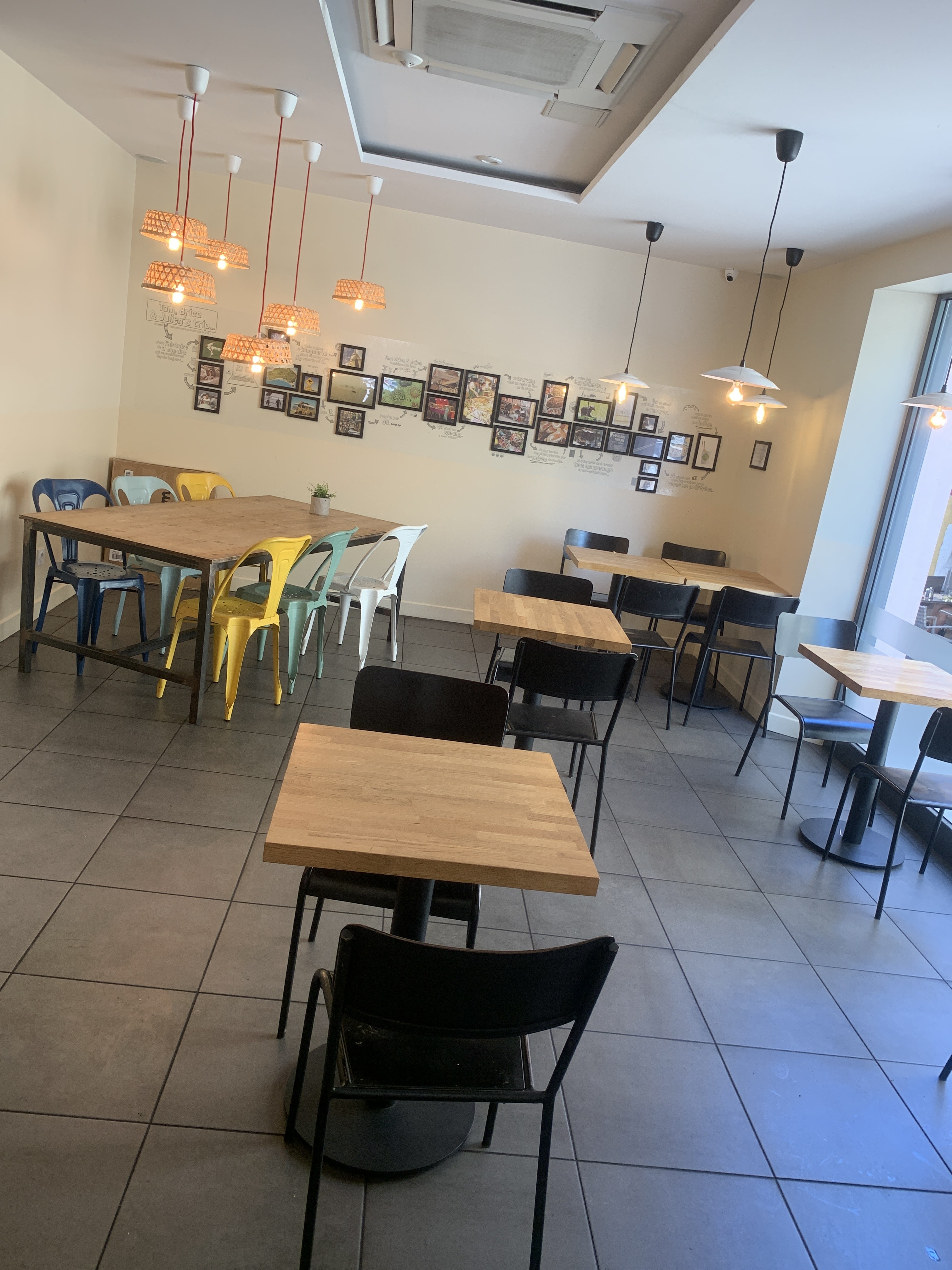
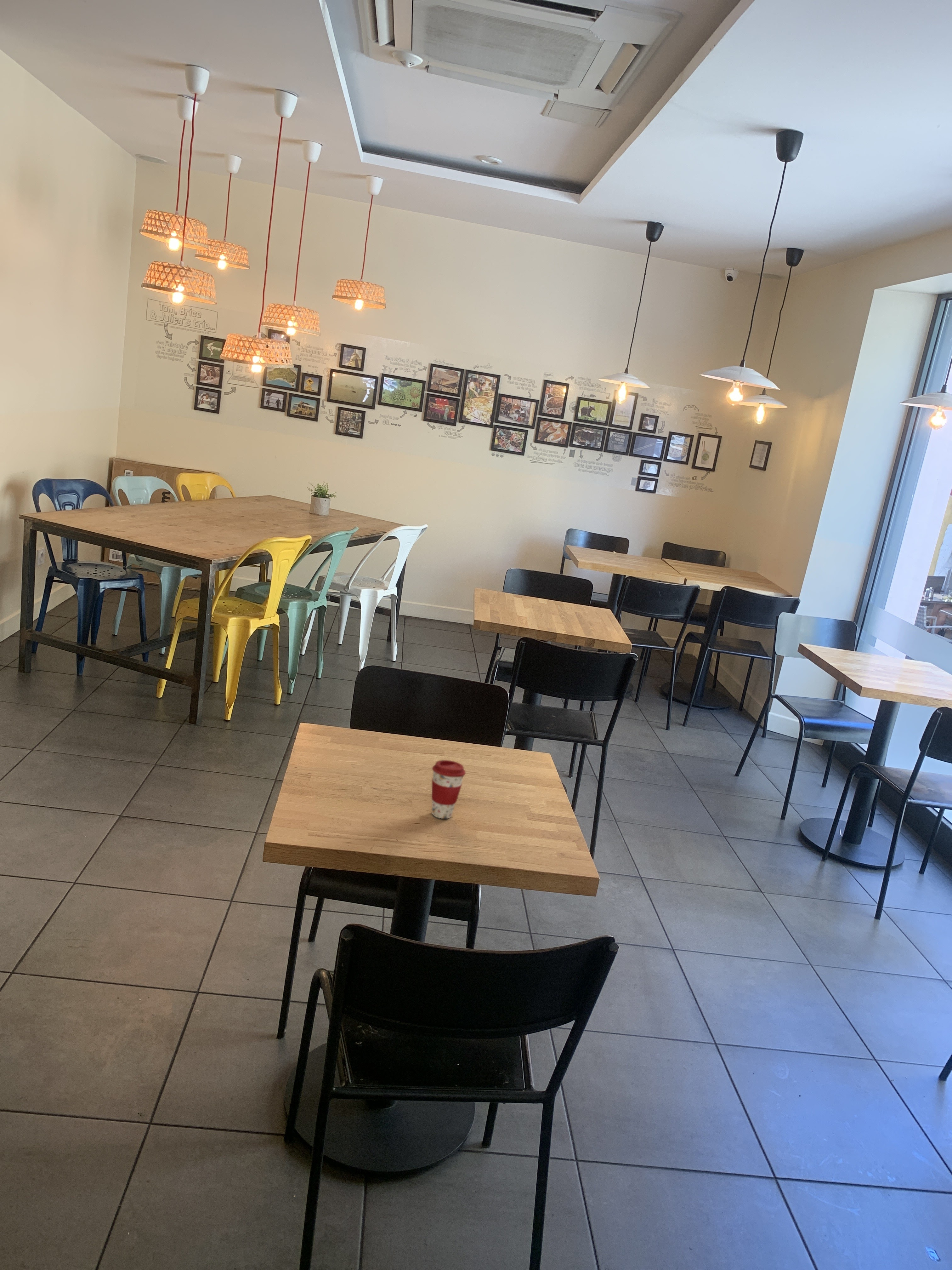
+ coffee cup (446, 790)
